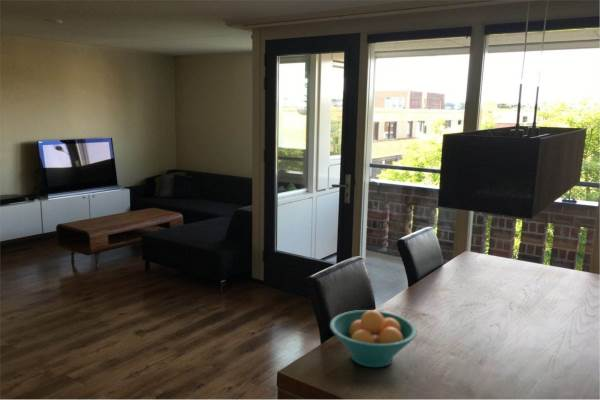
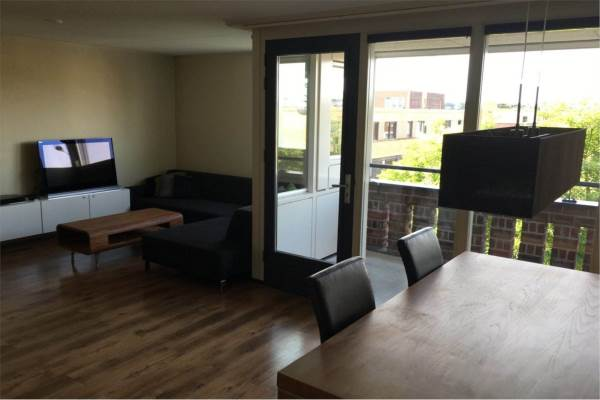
- fruit bowl (372, 335)
